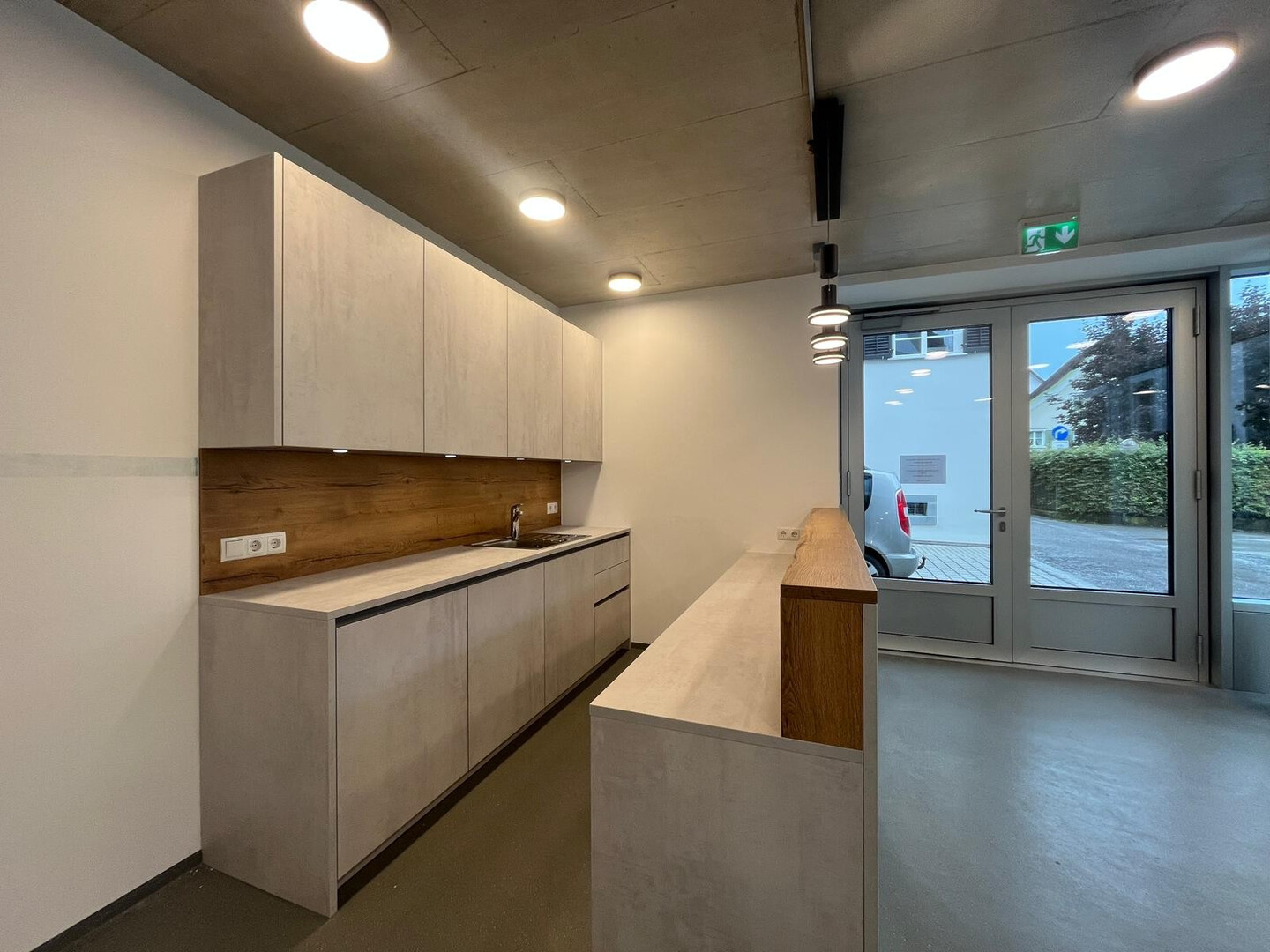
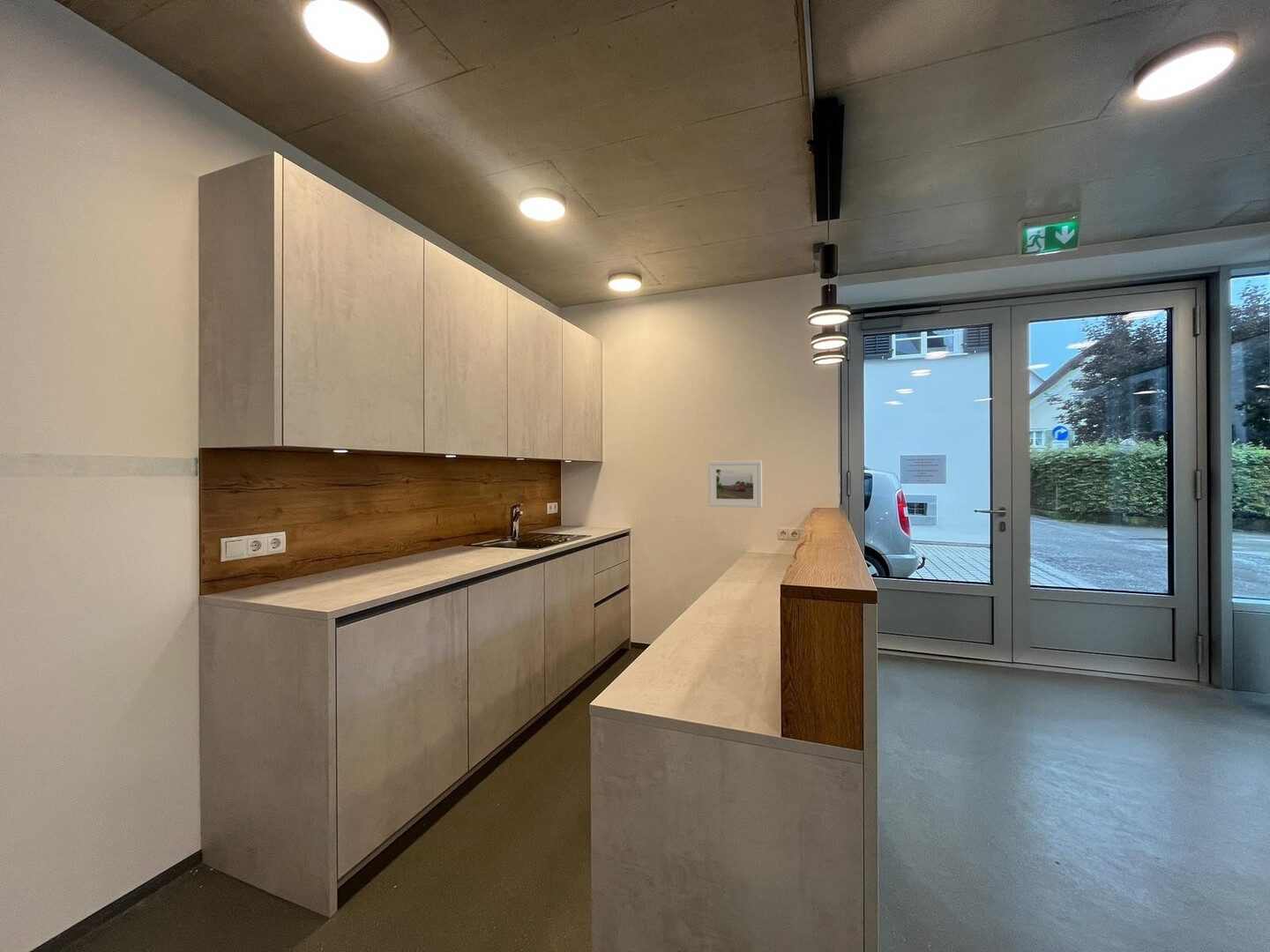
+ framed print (735, 484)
